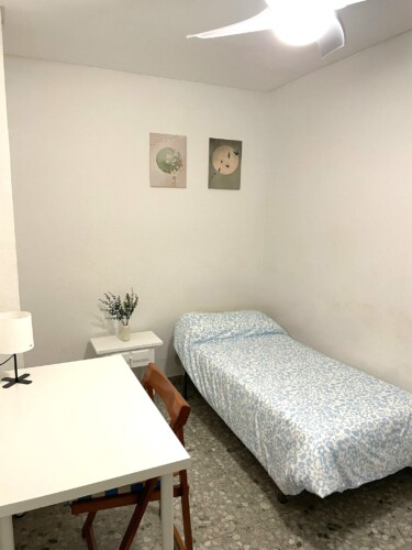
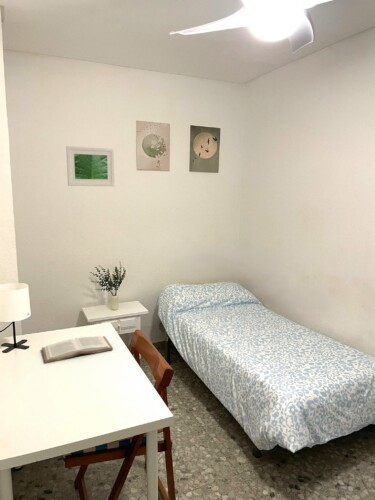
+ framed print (91, 167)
+ book (77, 346)
